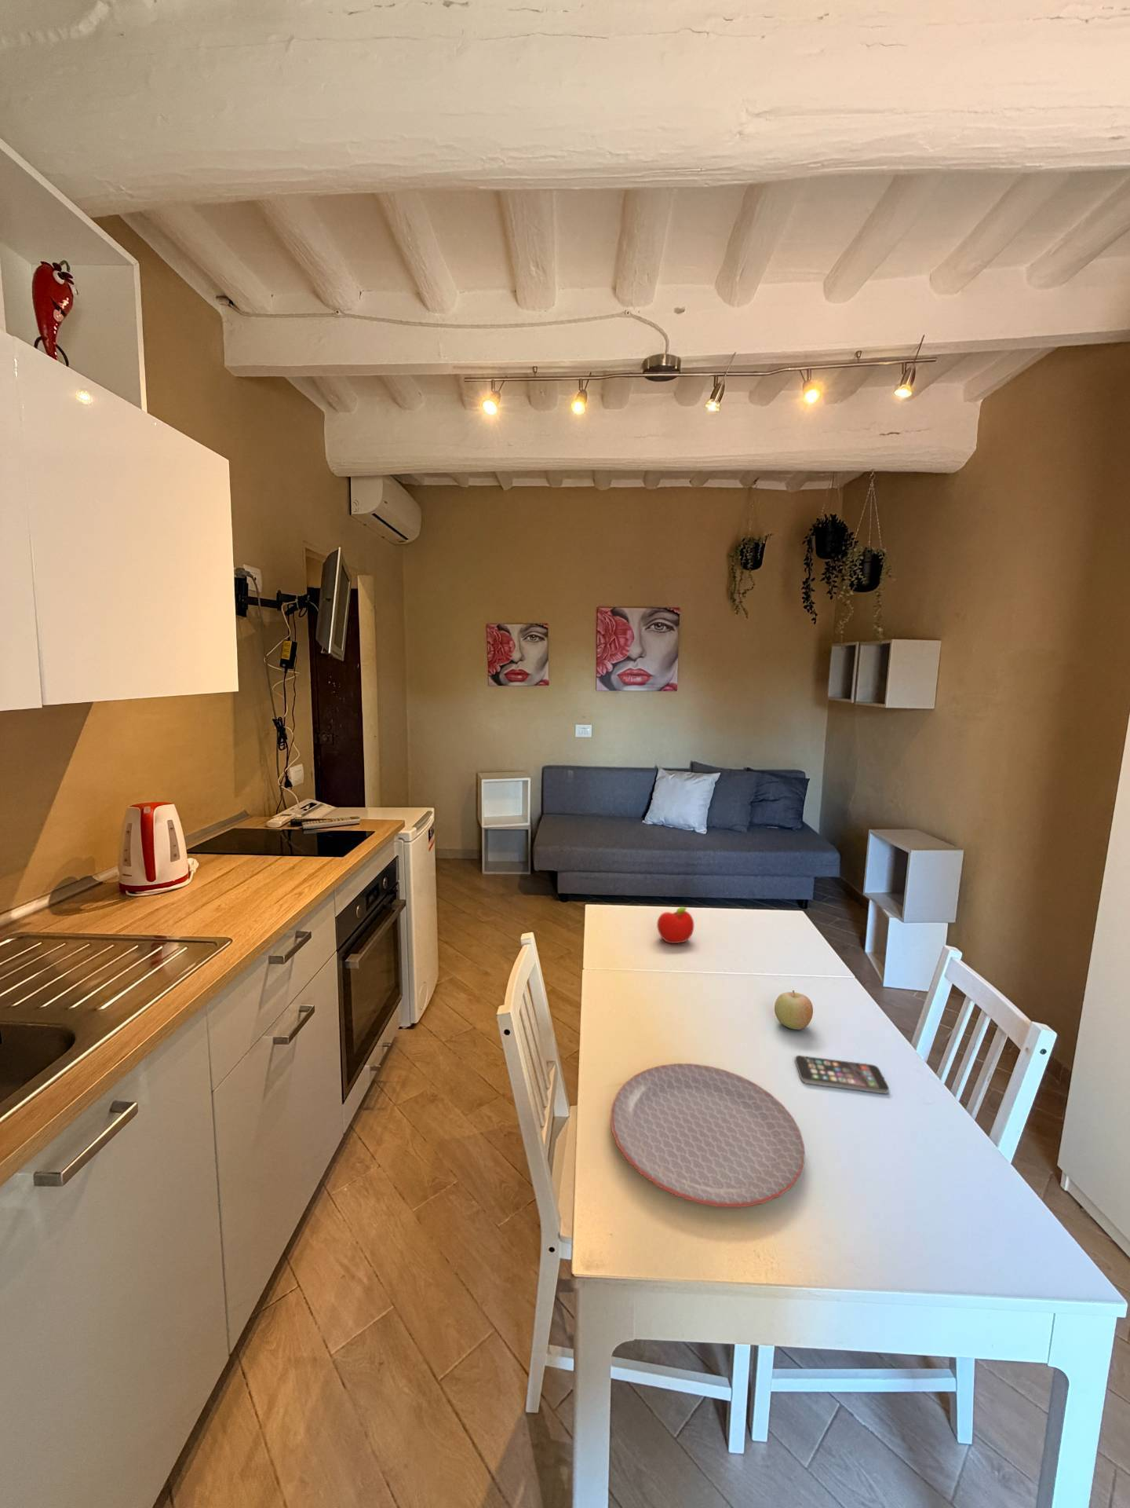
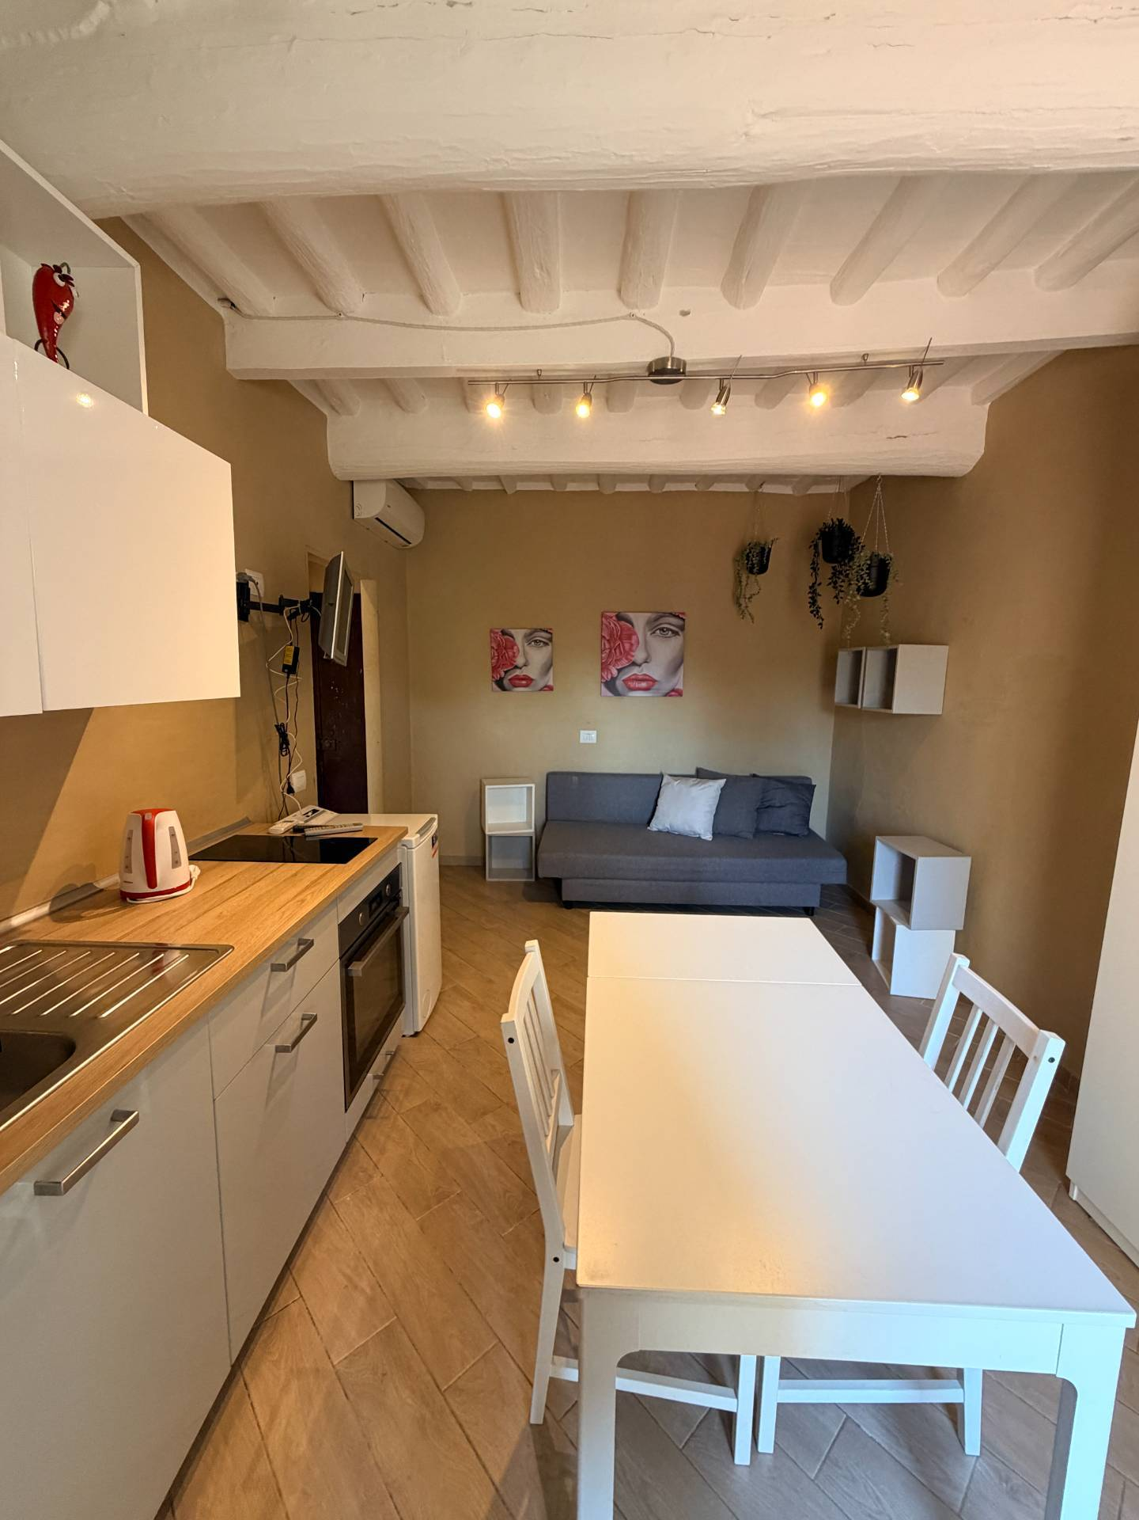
- fruit (794, 1008)
- smartphone (839, 1073)
- fruit (675, 925)
- plate (704, 1129)
